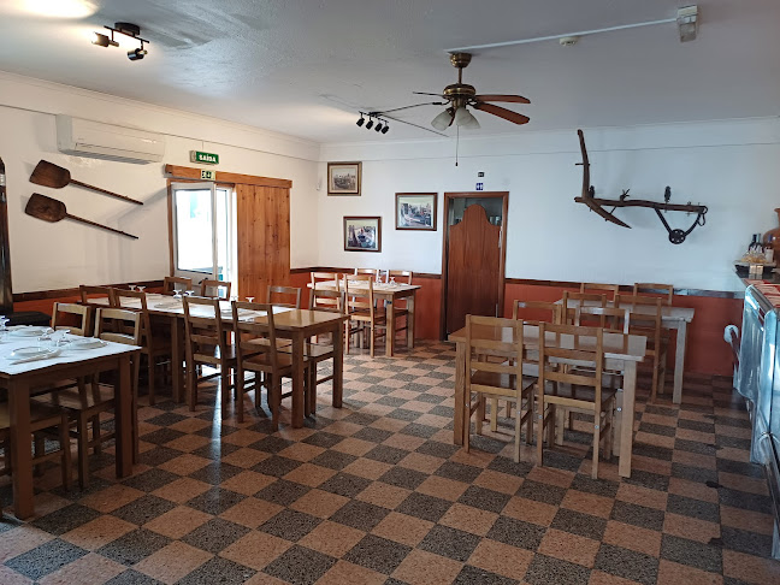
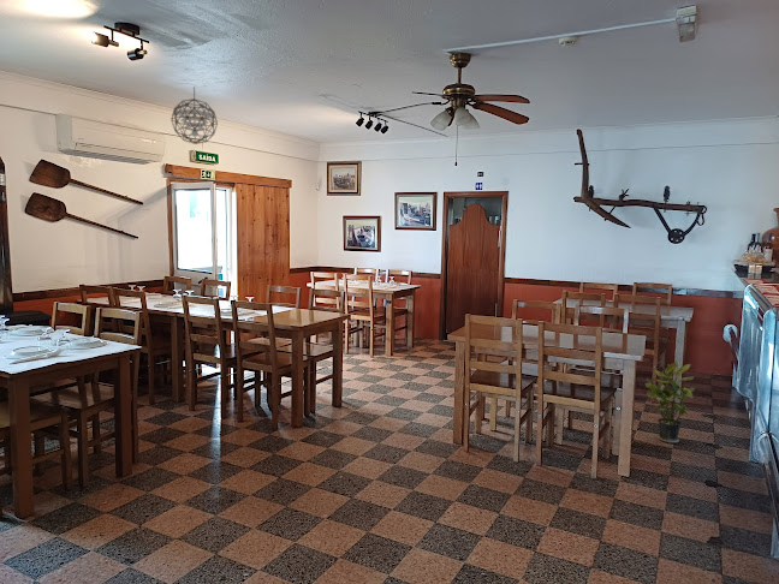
+ potted plant (668, 399)
+ pendant light (194, 115)
